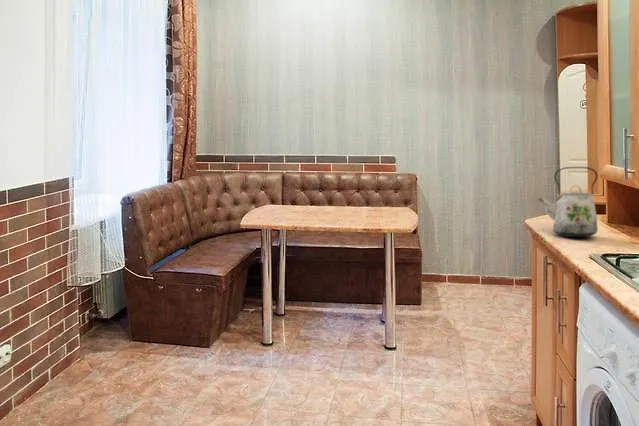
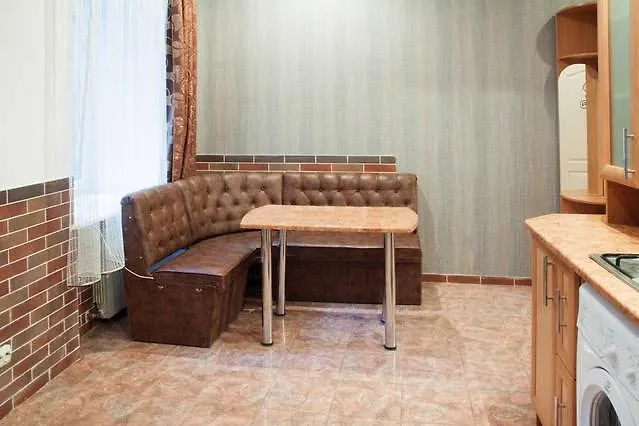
- kettle (566, 201)
